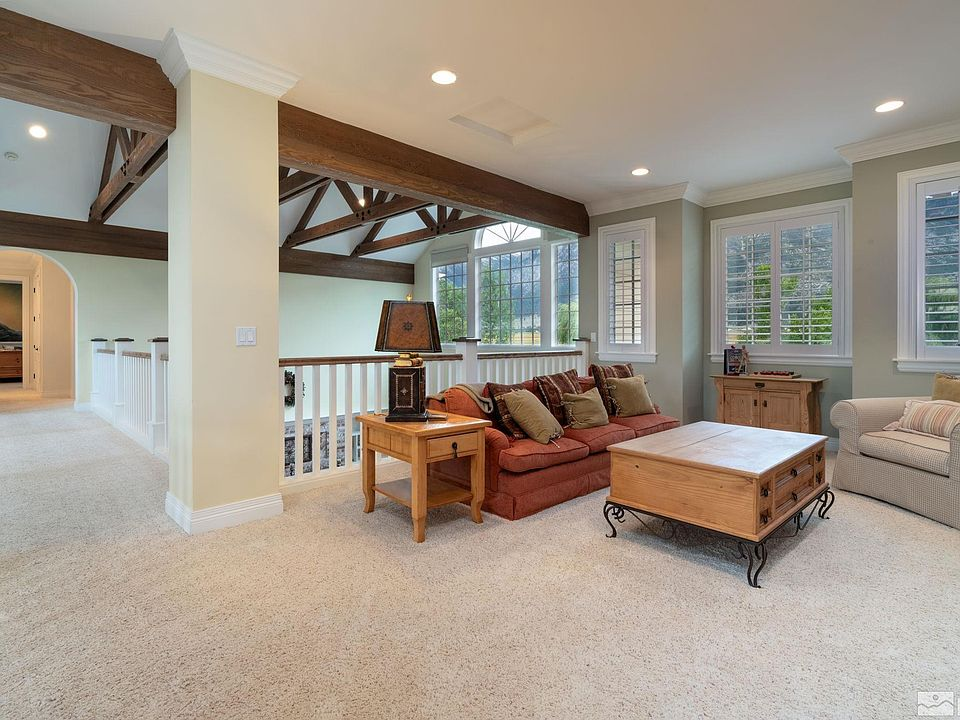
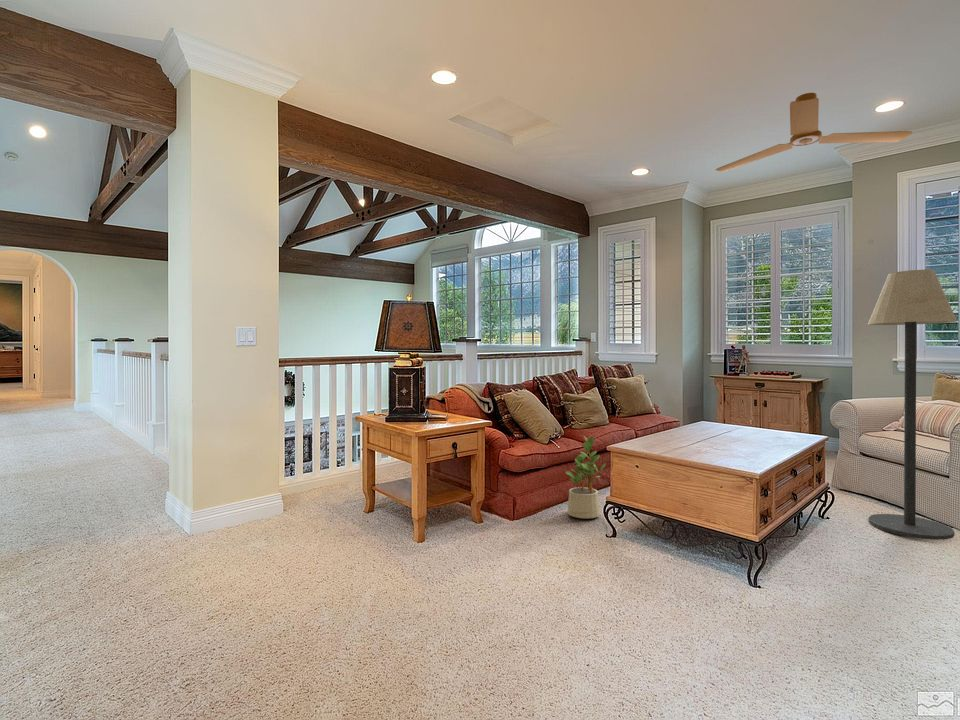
+ potted plant (581, 473)
+ ceiling fan (805, 111)
+ floor lamp (910, 400)
